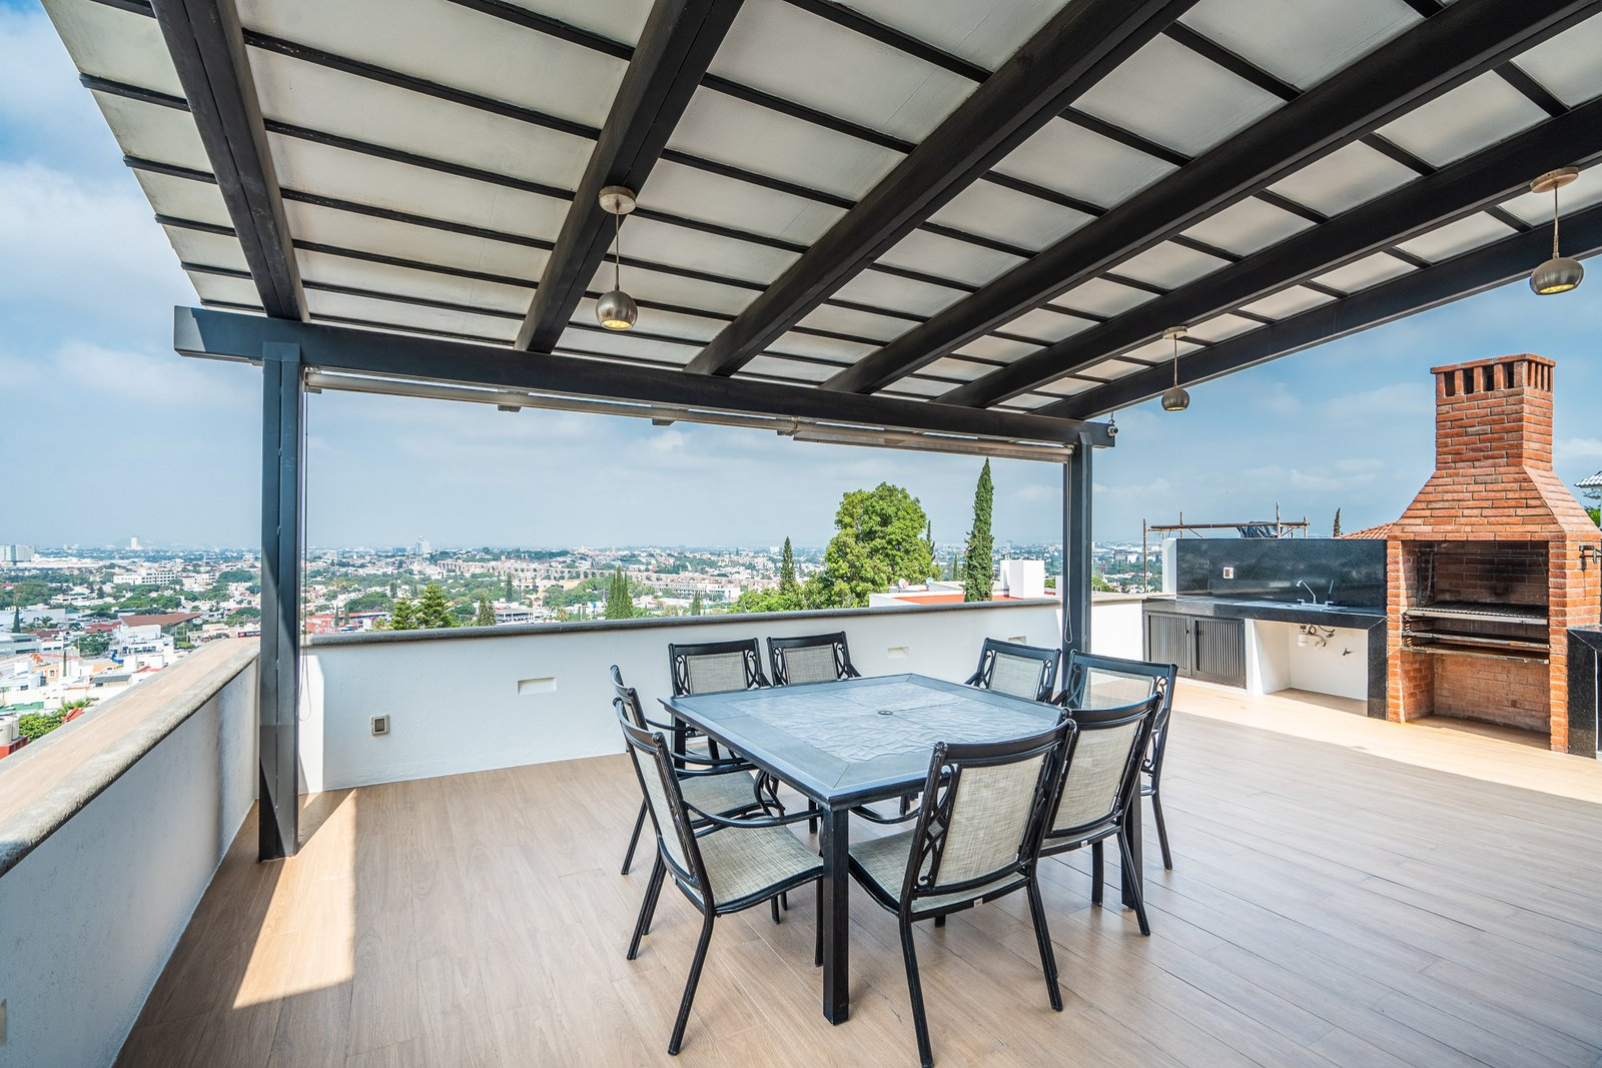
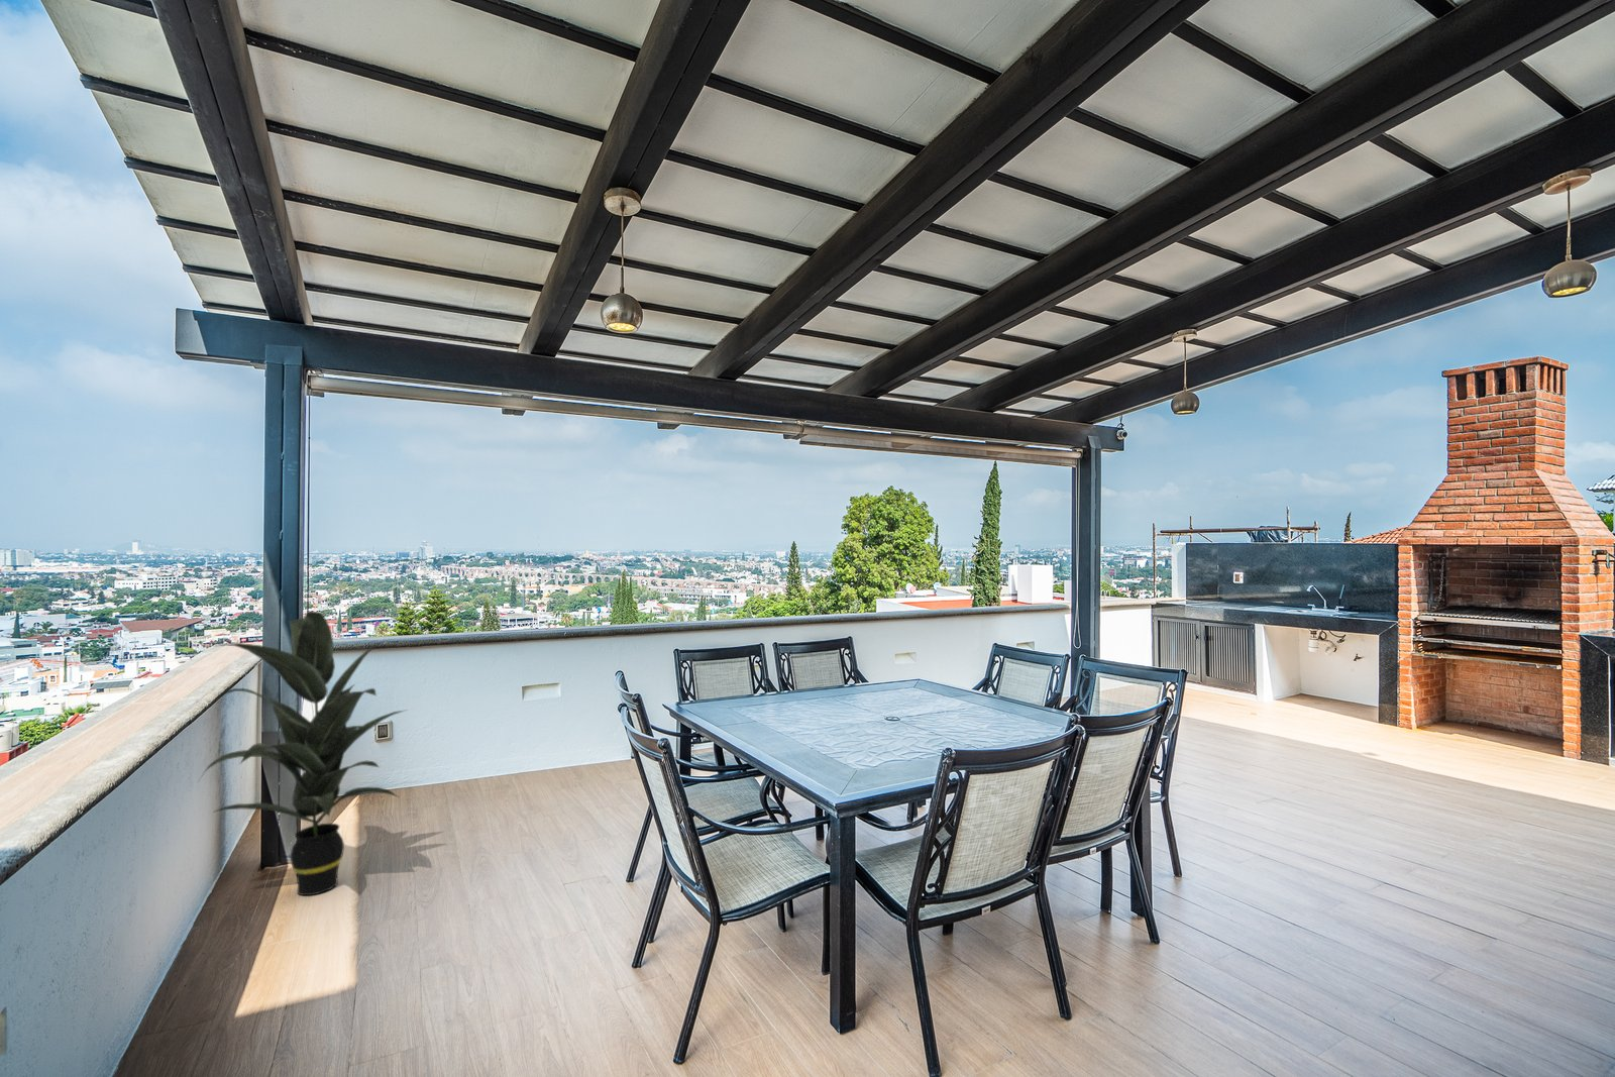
+ indoor plant (308, 751)
